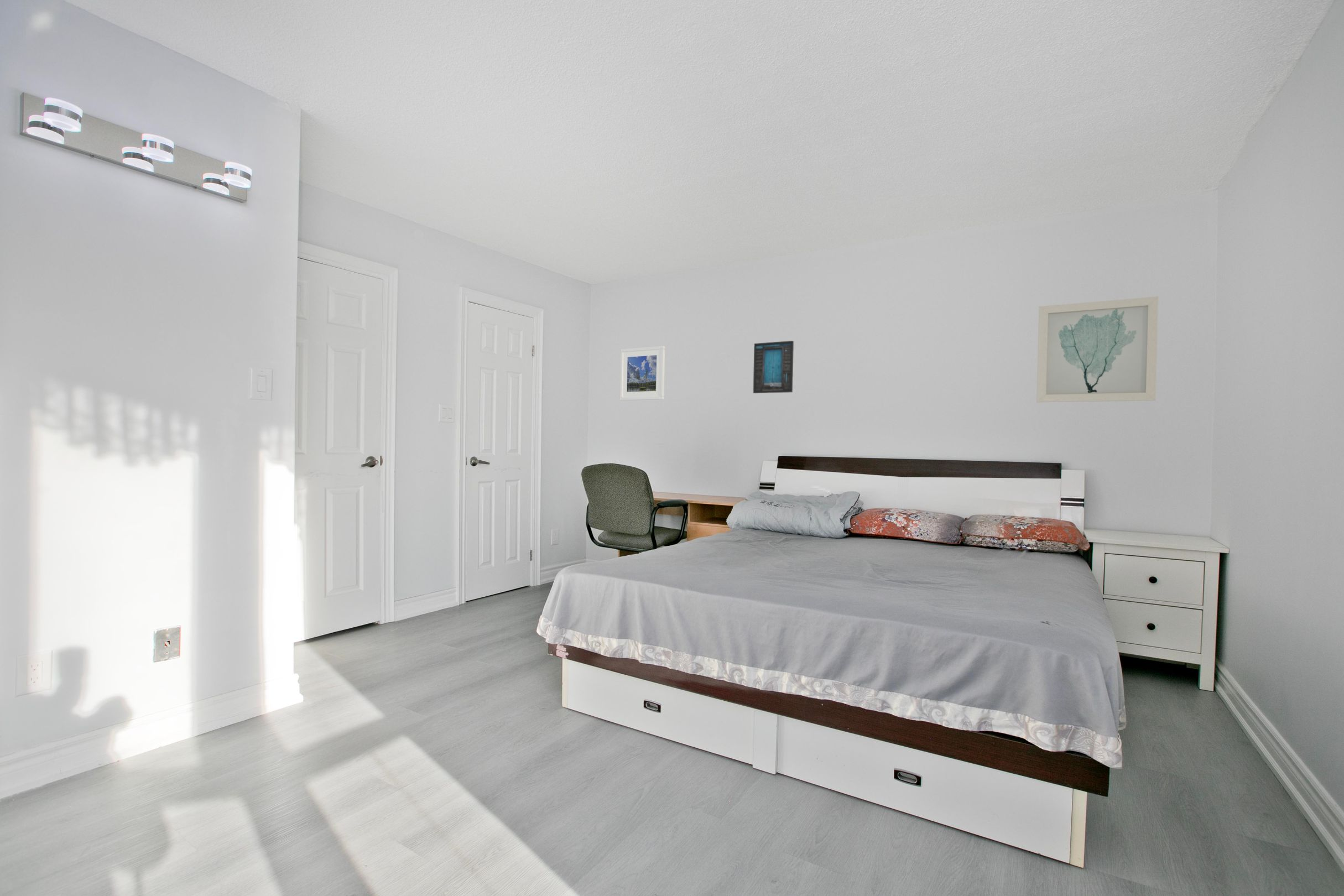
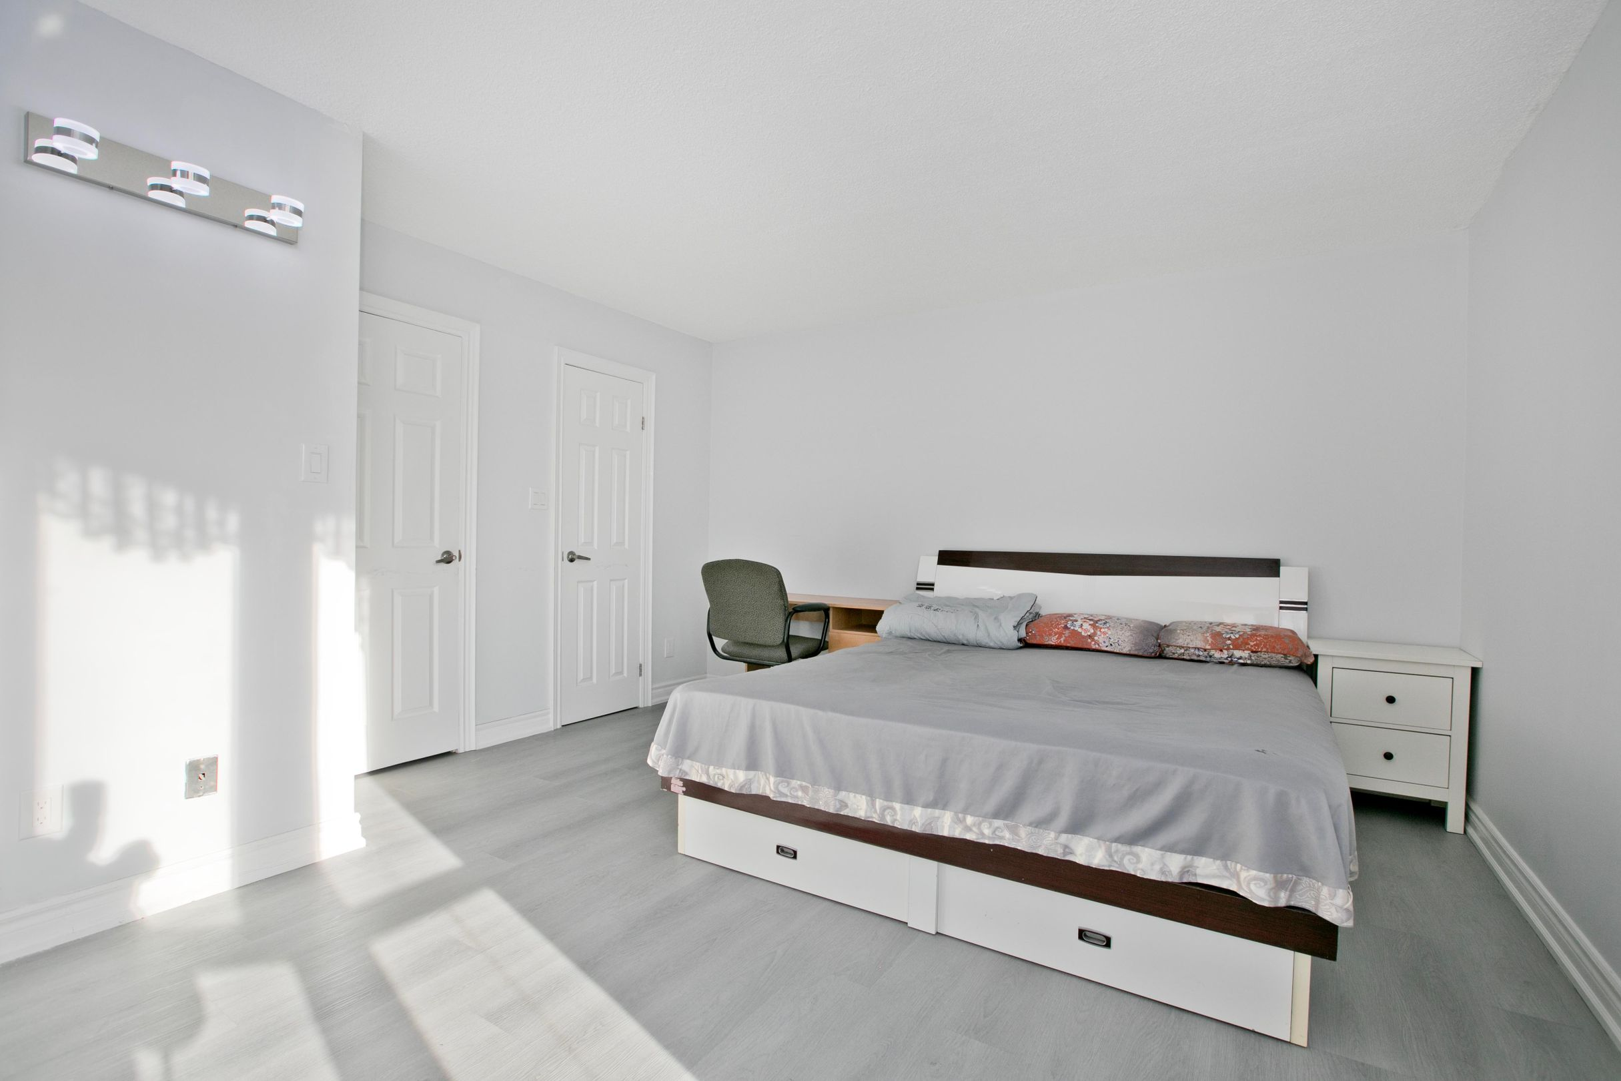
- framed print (642, 373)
- wall art (1095, 351)
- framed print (773, 367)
